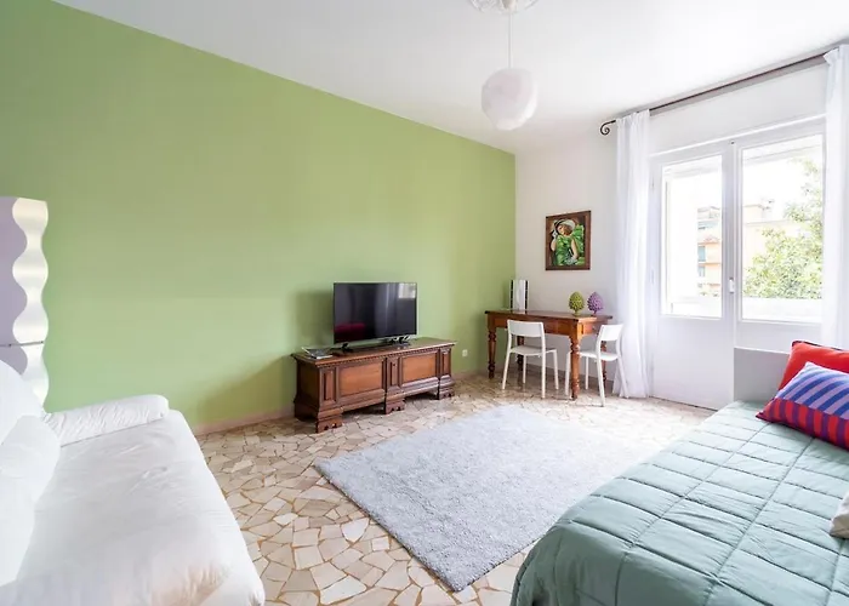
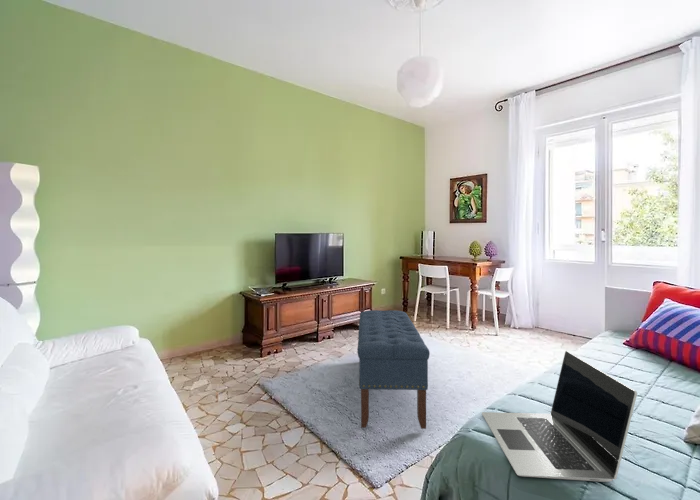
+ laptop (552, 405)
+ bench (387, 356)
